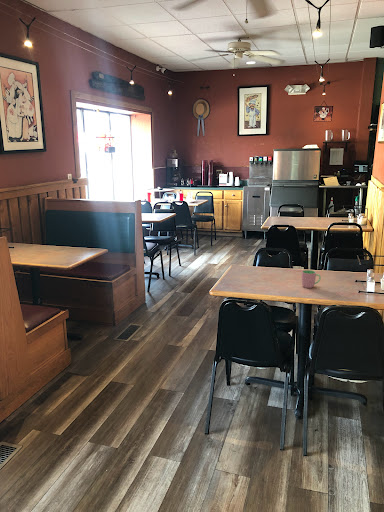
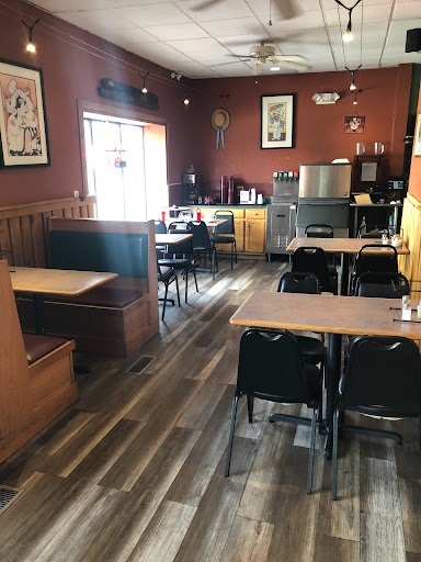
- cup (310, 279)
